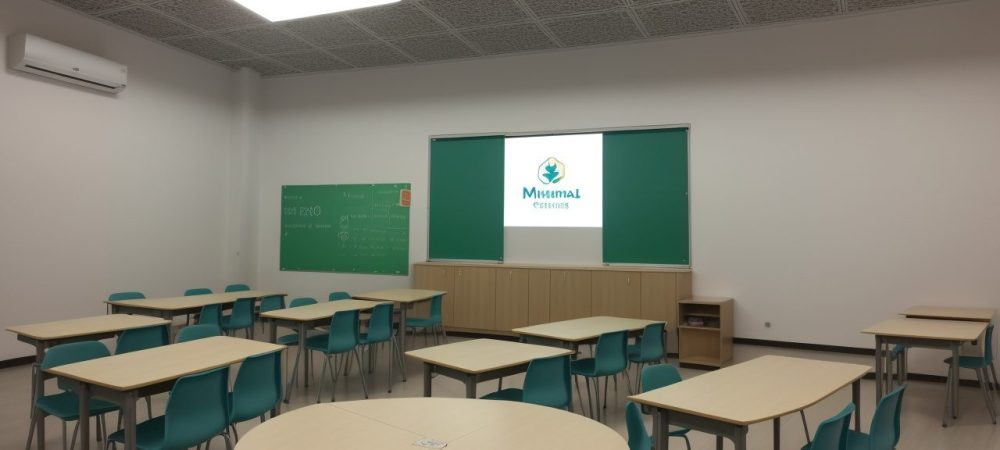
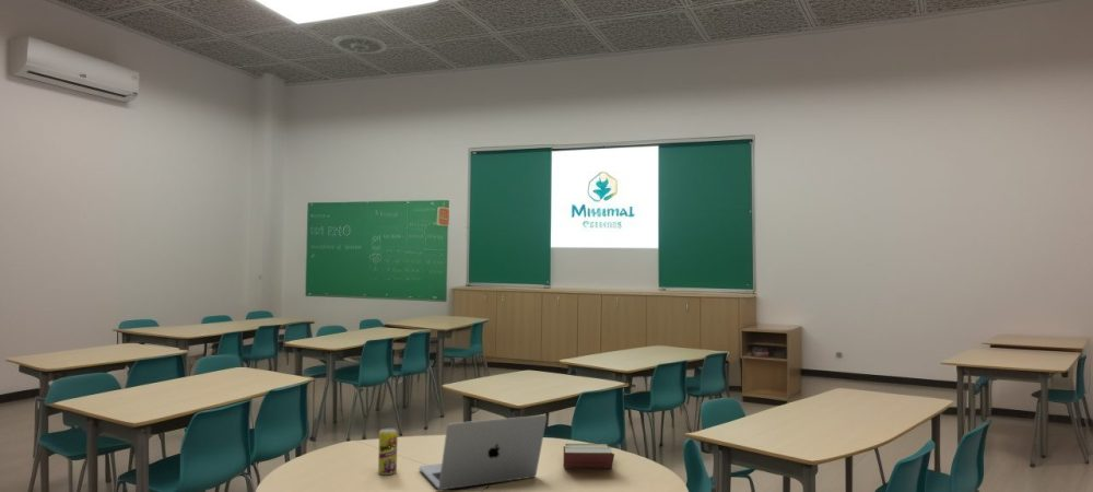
+ laptop (481, 443)
+ book (587, 454)
+ ceiling vent (360, 45)
+ beverage can (387, 450)
